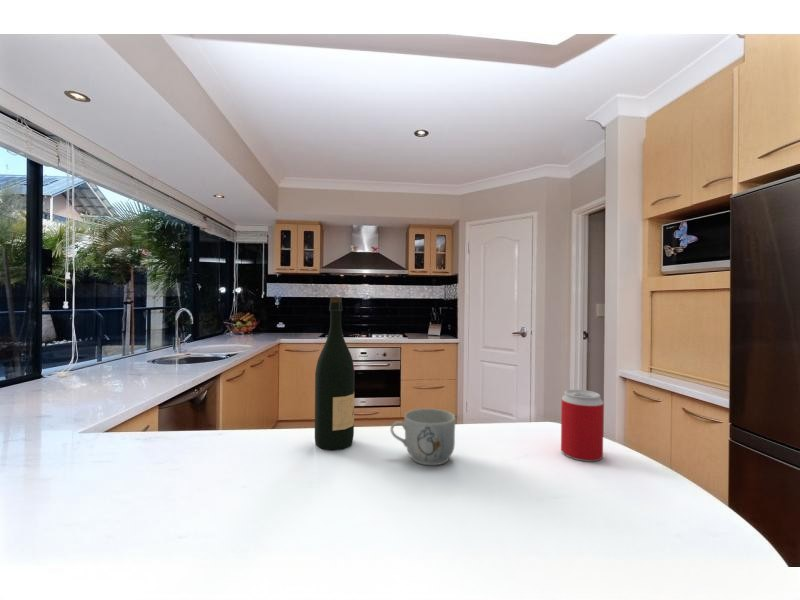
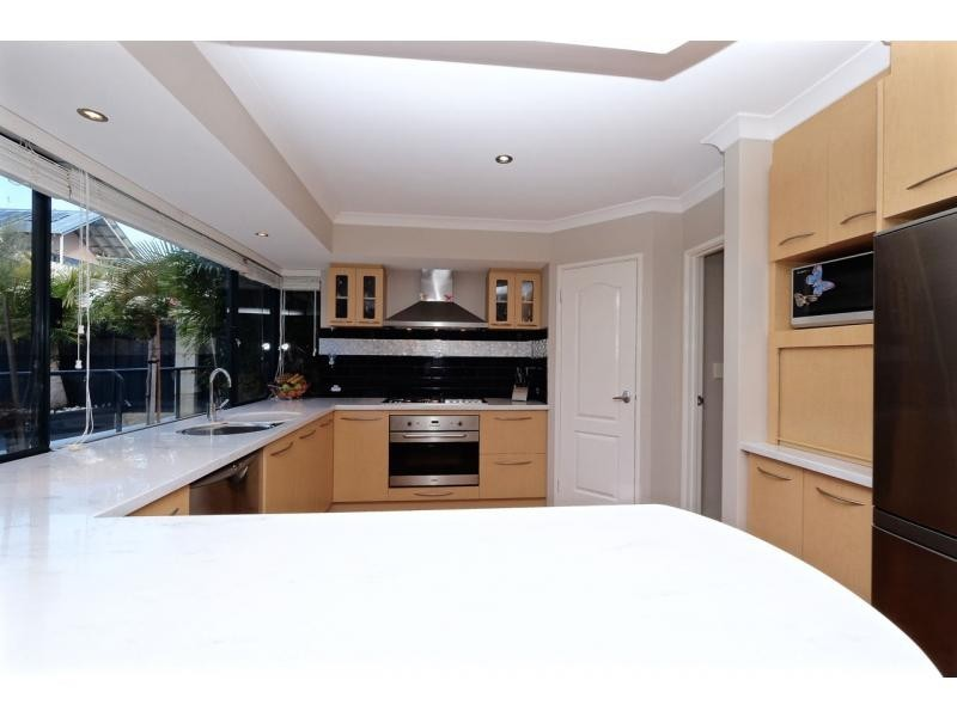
- beverage can (581, 424)
- mug (422, 436)
- wine bottle (335, 370)
